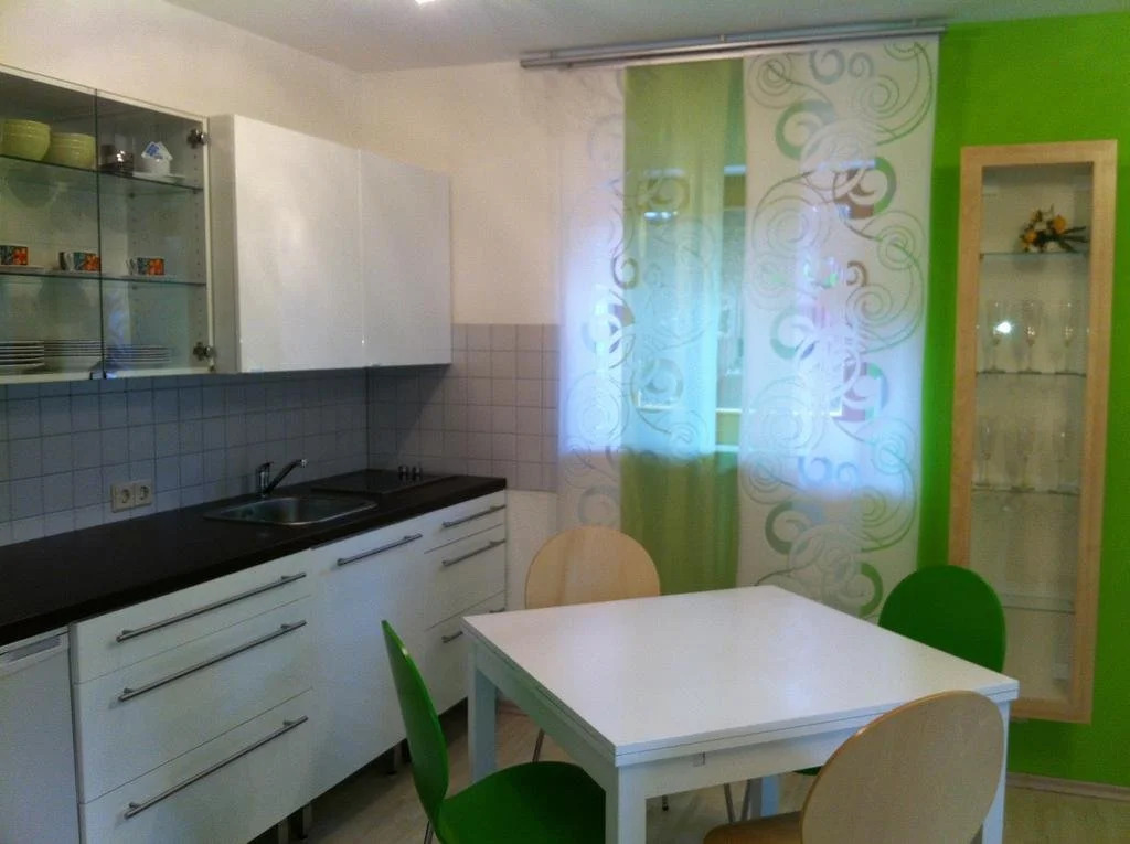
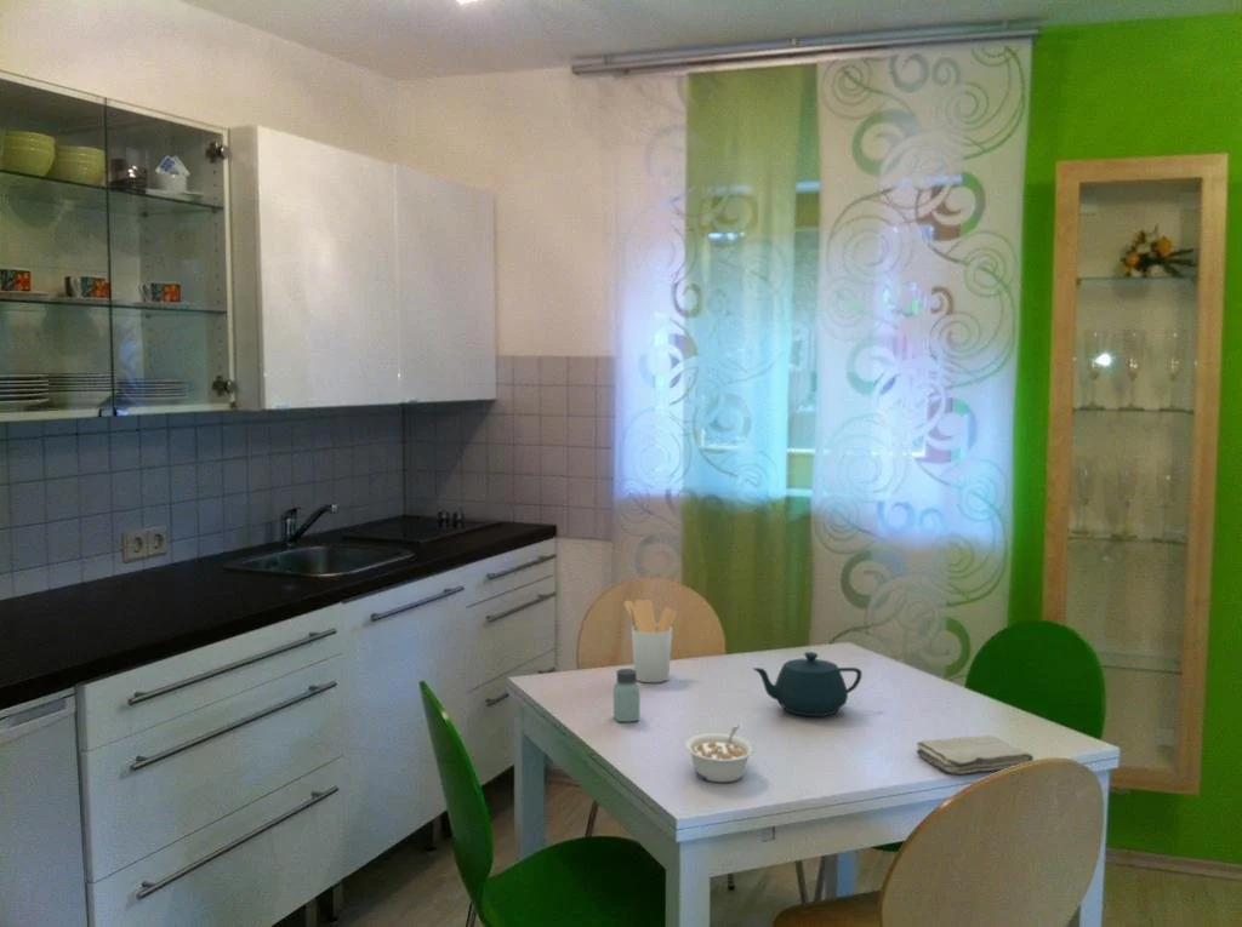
+ legume (718, 755)
+ utensil holder (646, 637)
+ saltshaker (626, 694)
+ washcloth (972, 751)
+ teapot (807, 681)
